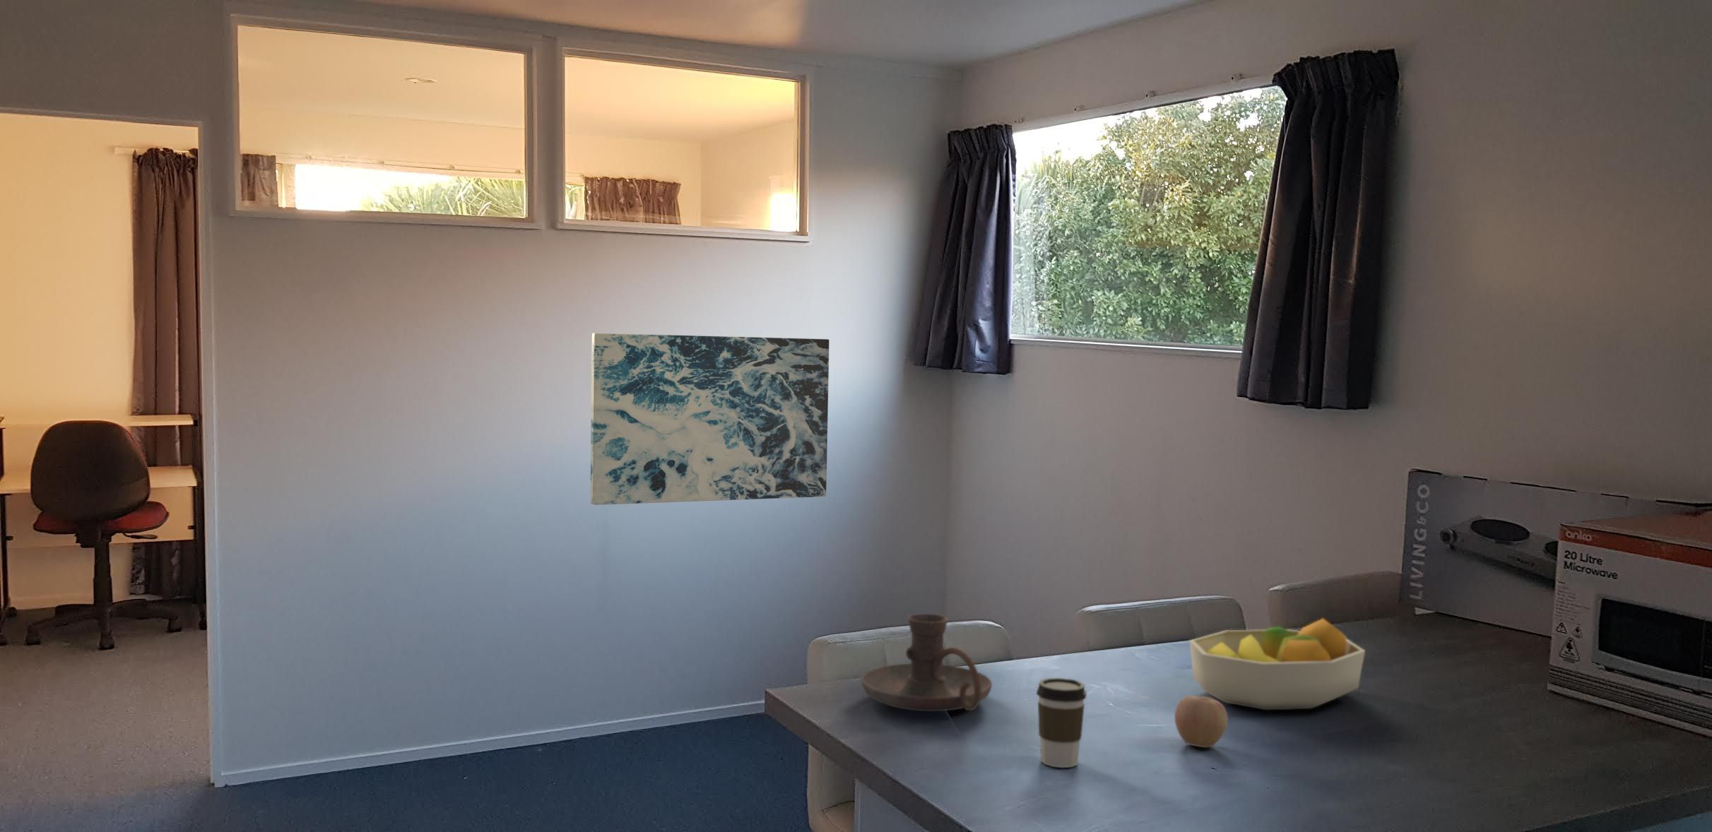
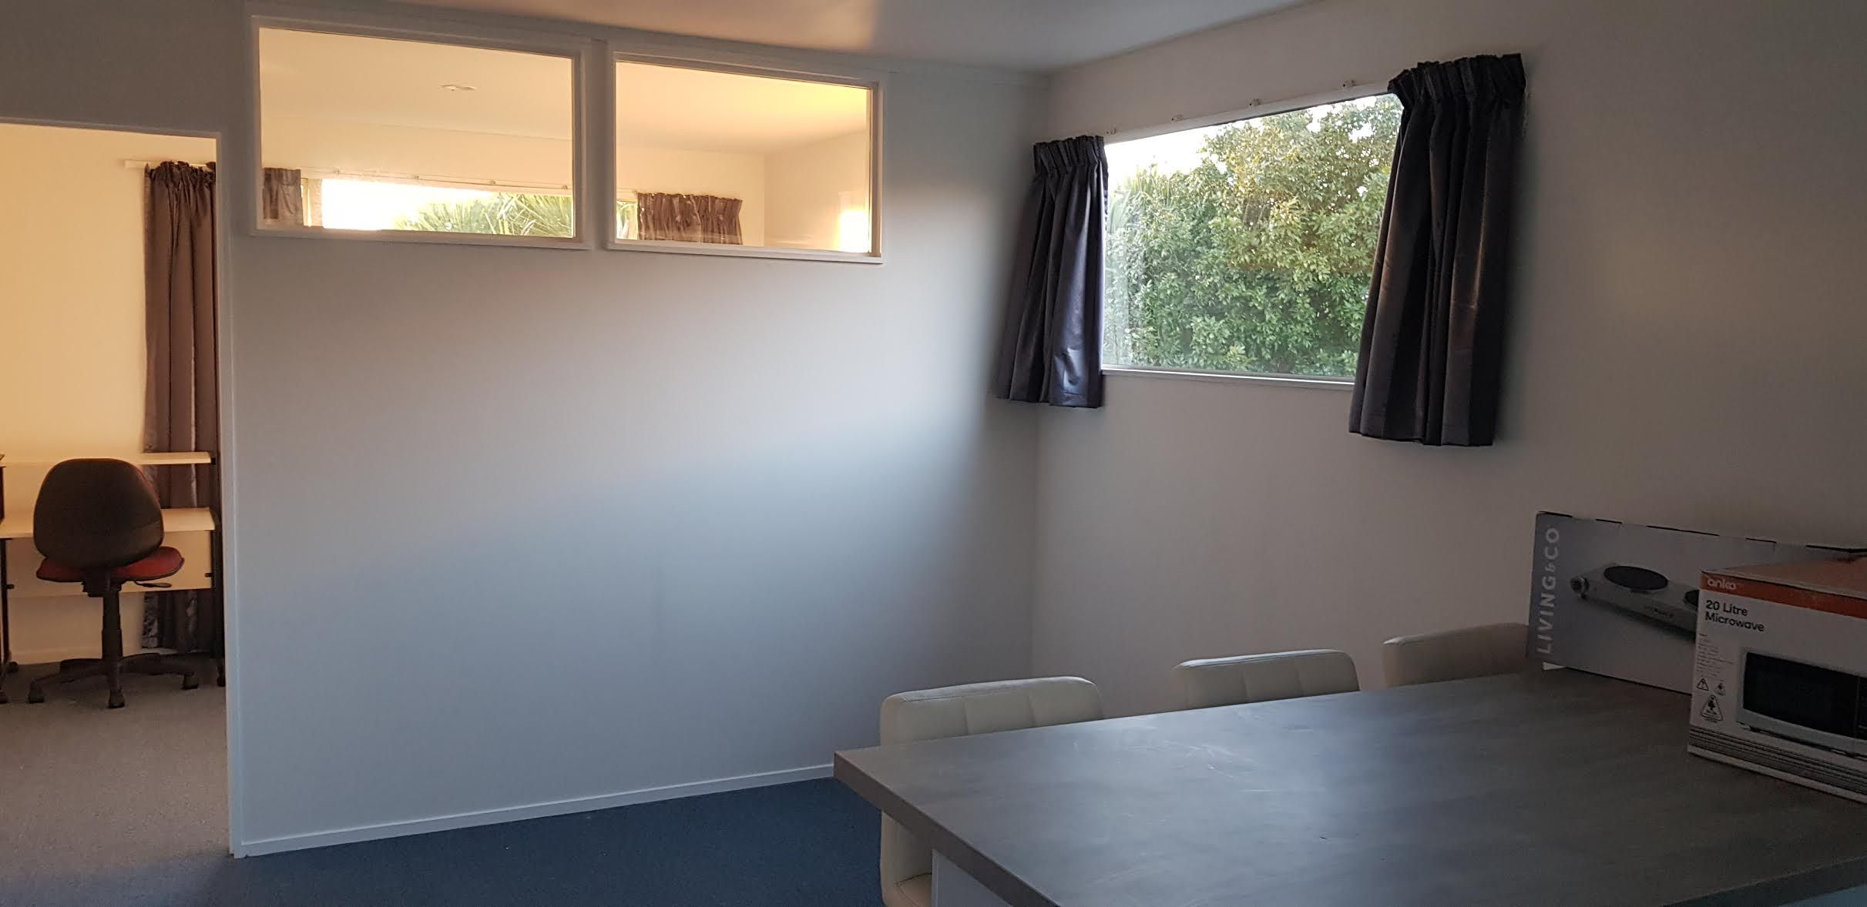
- coffee cup (1060, 723)
- candle holder (935, 664)
- apple (1200, 721)
- fruit bowl (1275, 659)
- wall art (714, 418)
